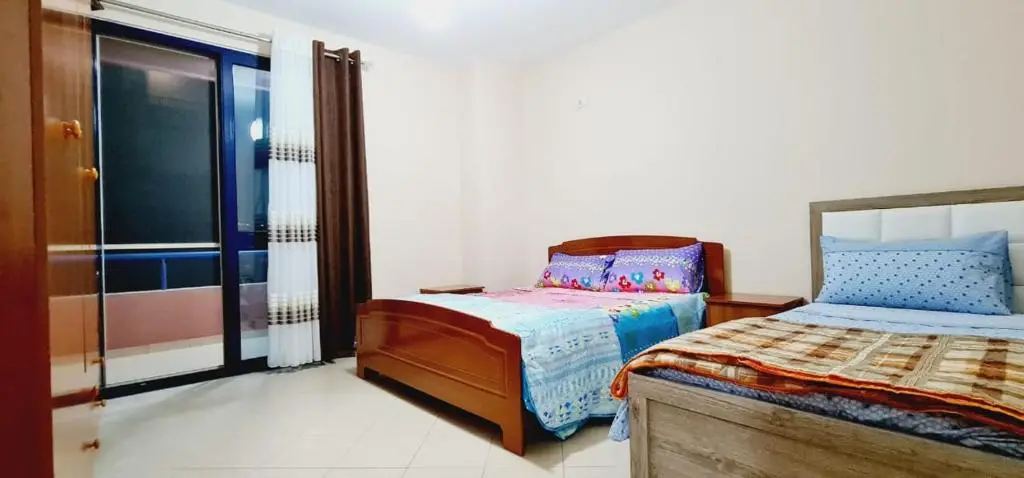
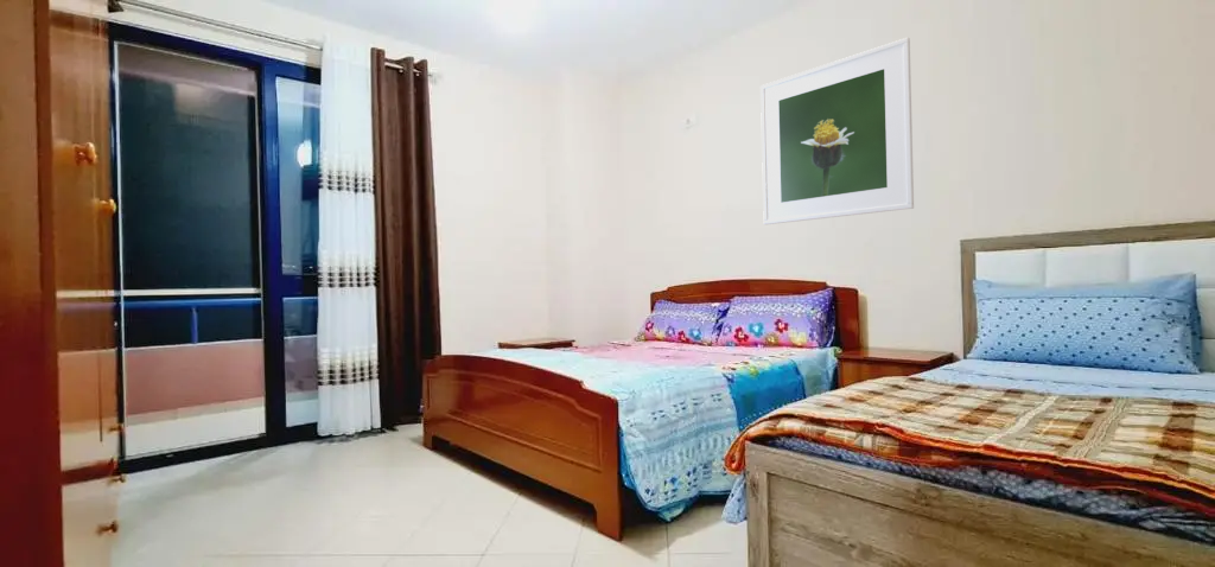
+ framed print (828, 140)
